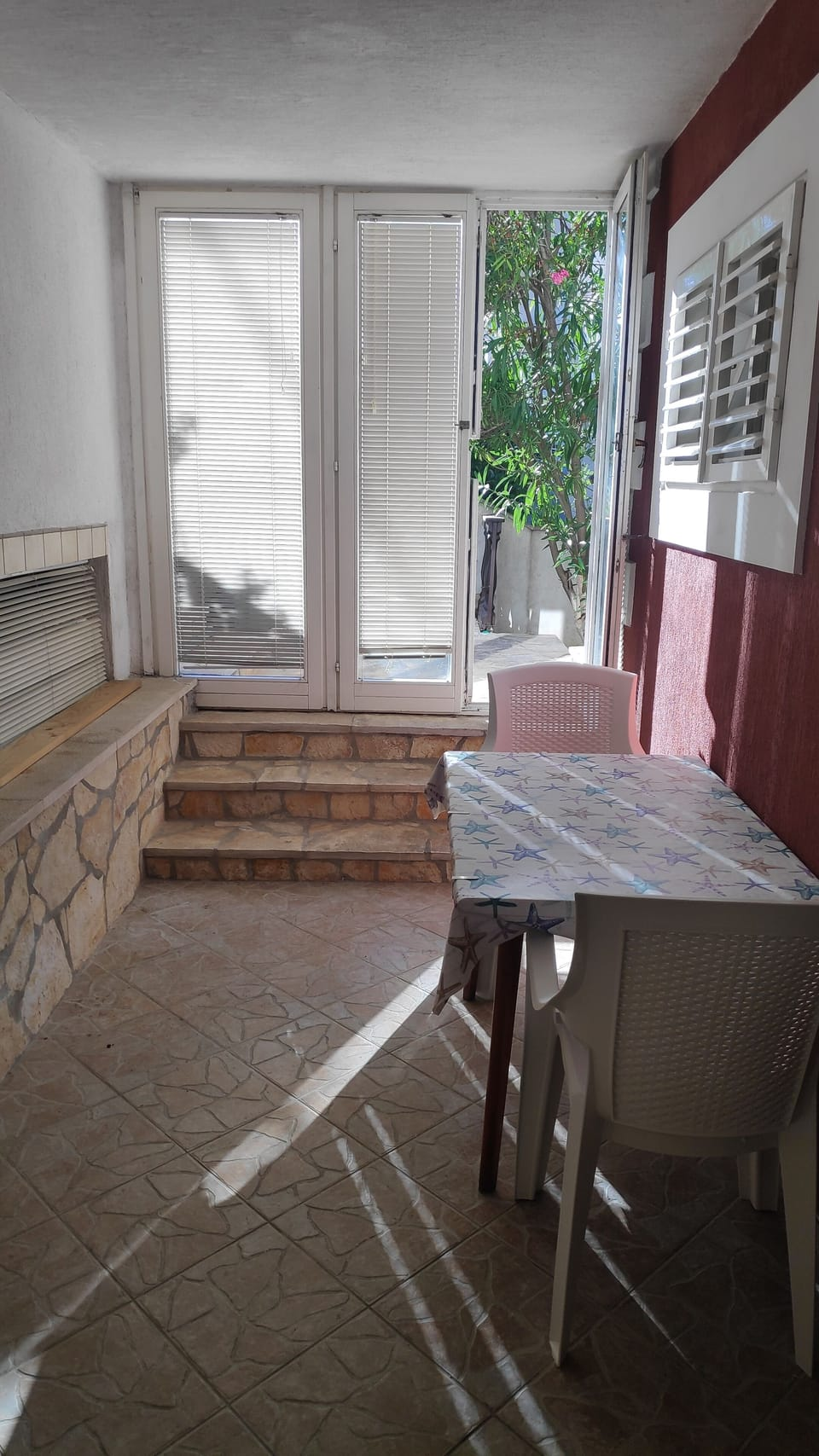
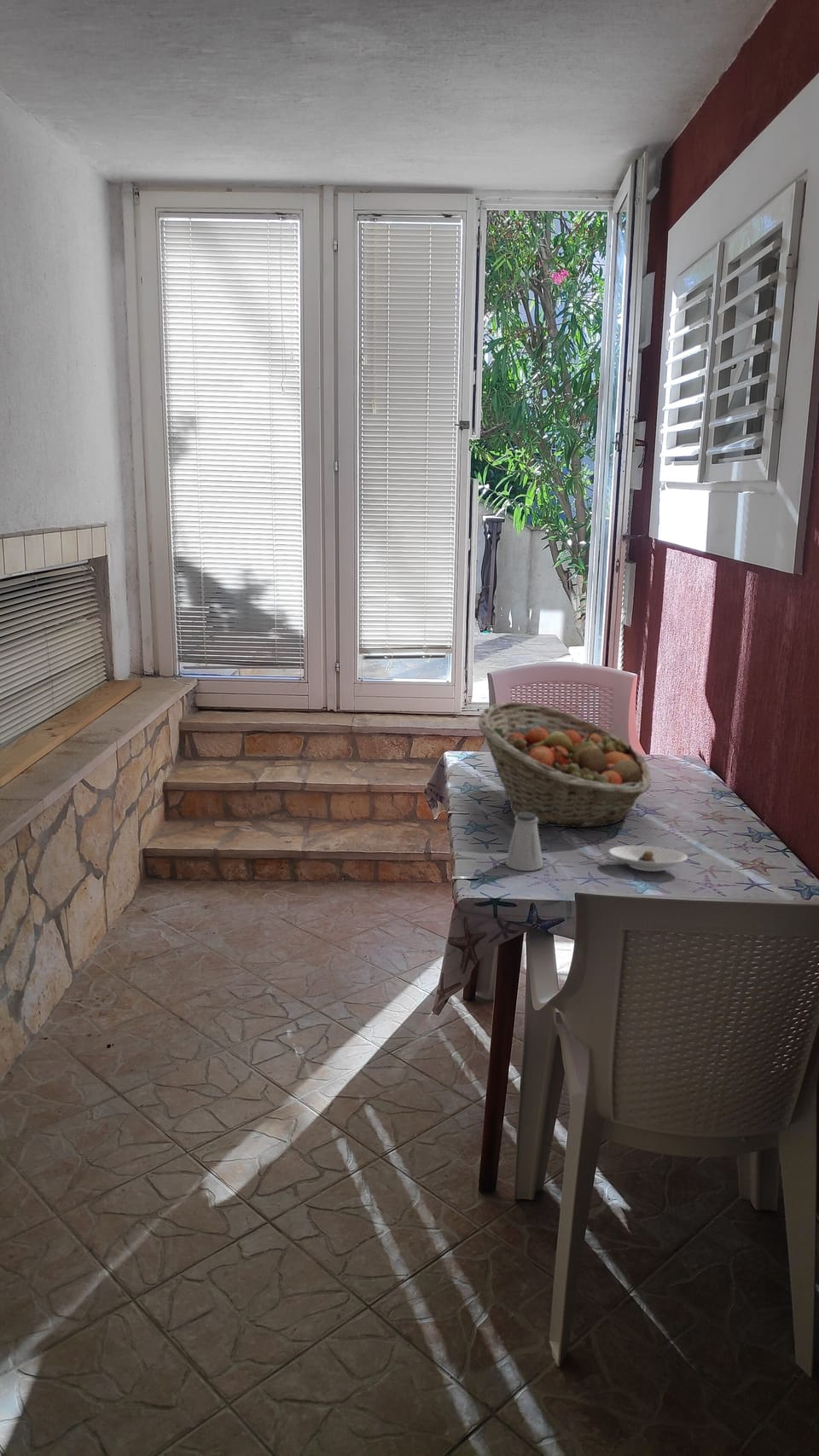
+ saltshaker (525, 839)
+ fruit basket (564, 760)
+ saucer (648, 859)
